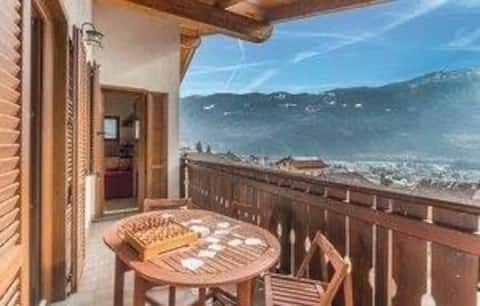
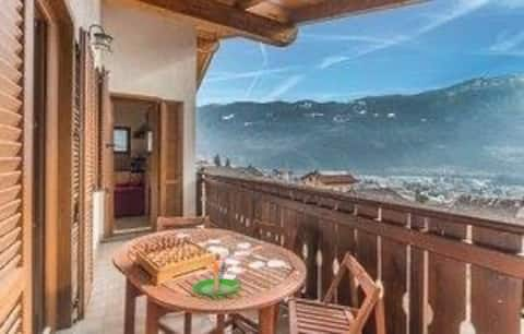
+ candle (216, 274)
